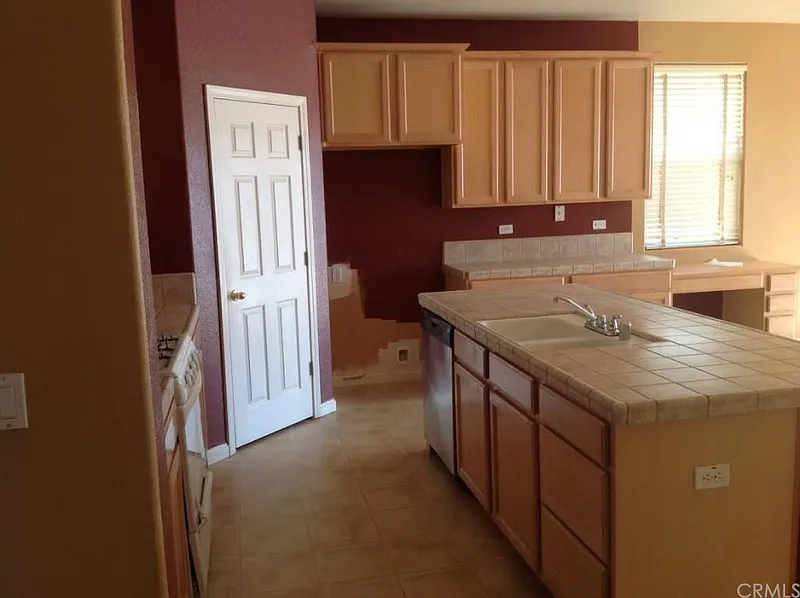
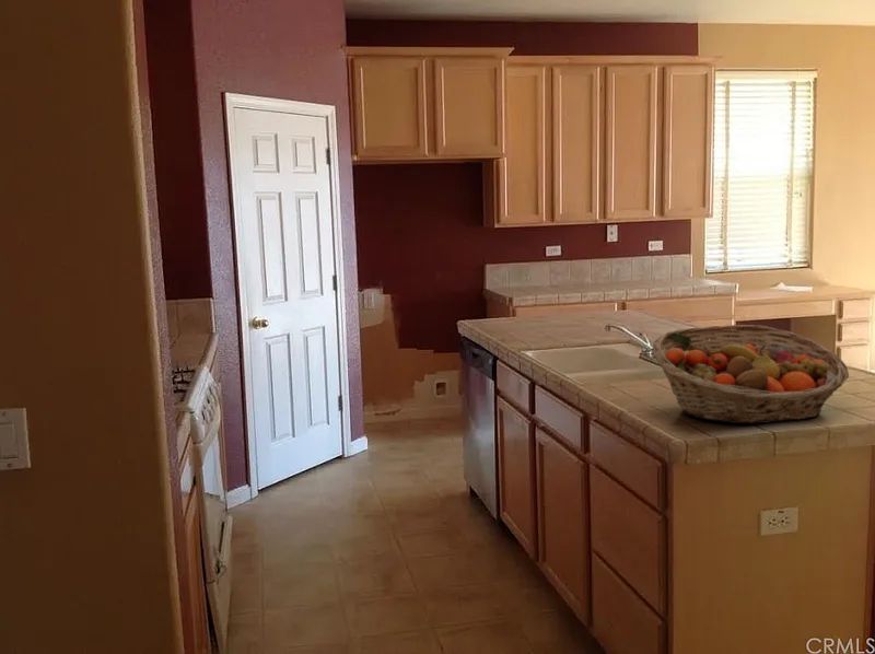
+ fruit basket (746, 371)
